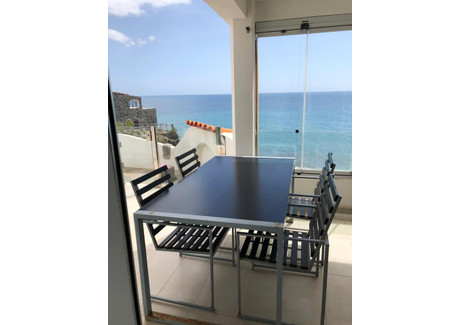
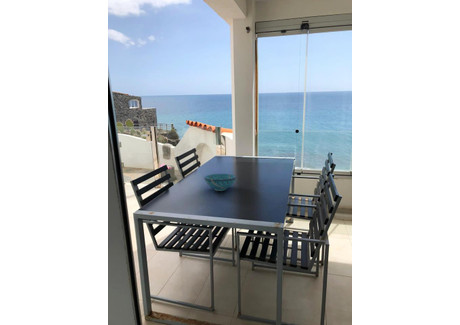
+ bowl (220, 183)
